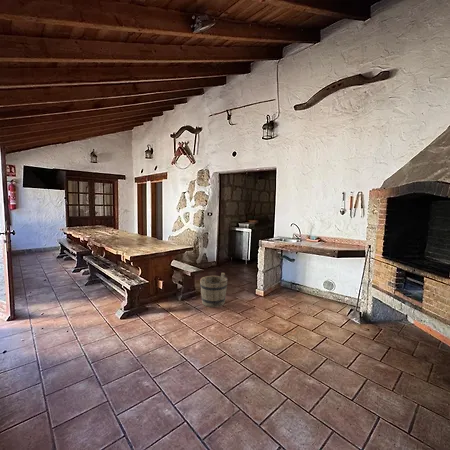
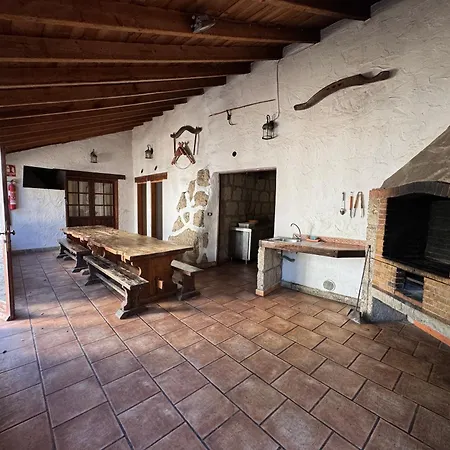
- bucket (213, 289)
